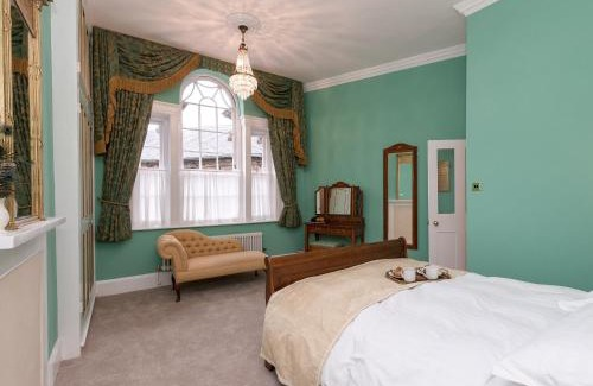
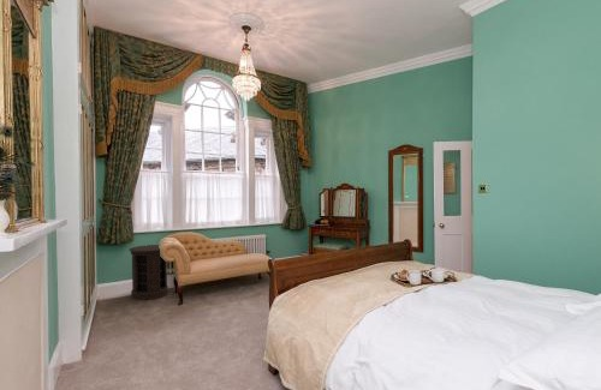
+ side table (149, 270)
